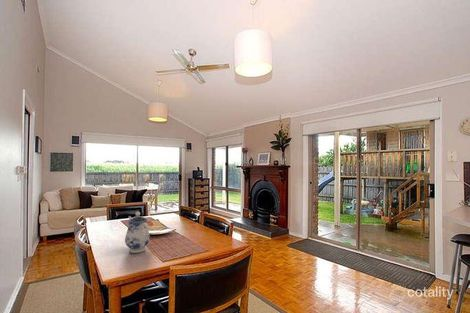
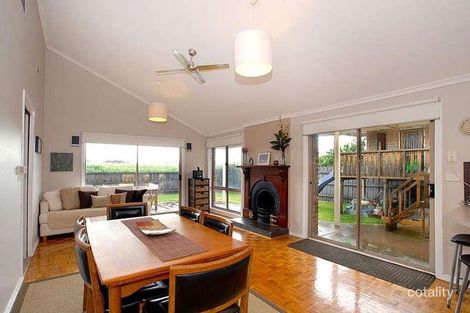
- teapot (137, 230)
